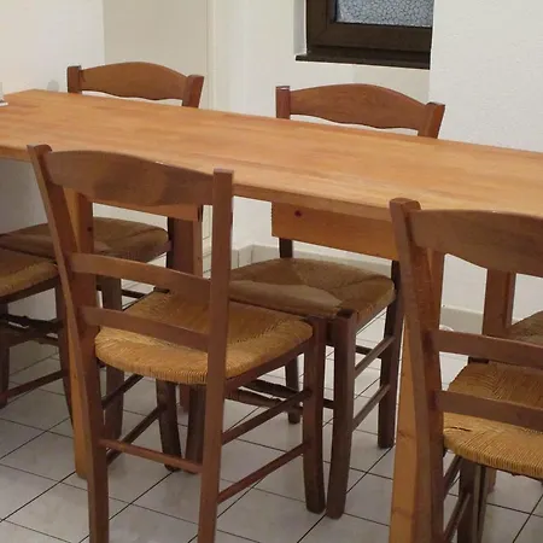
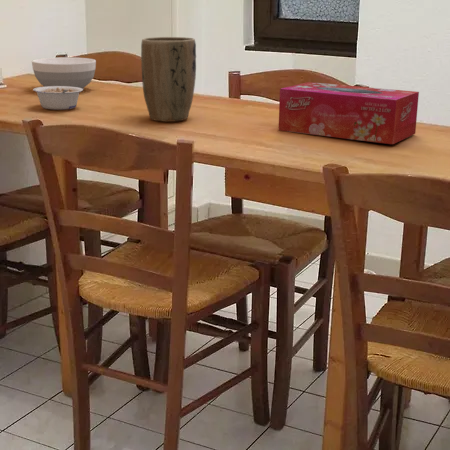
+ bowl (64, 75)
+ tissue box (347, 111)
+ legume (59, 96)
+ plant pot (169, 79)
